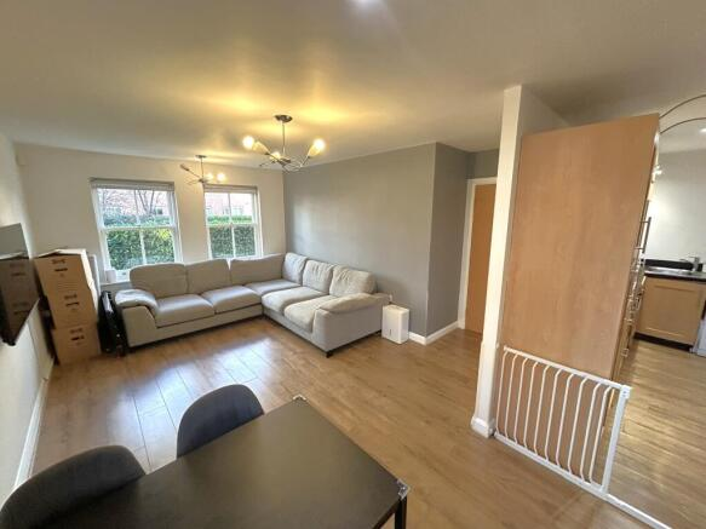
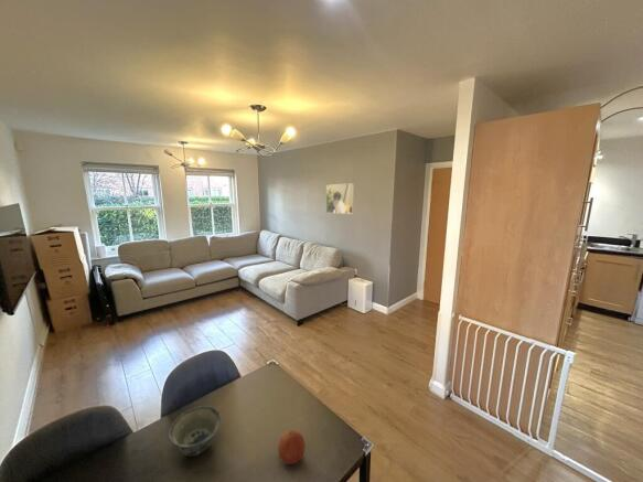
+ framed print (339, 199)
+ bowl (196, 435)
+ fruit (291, 446)
